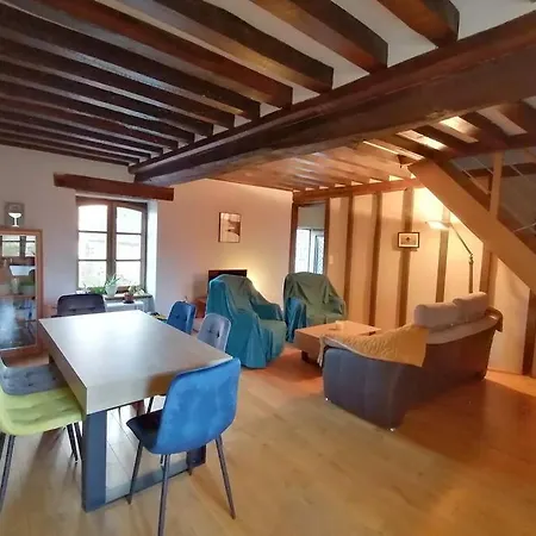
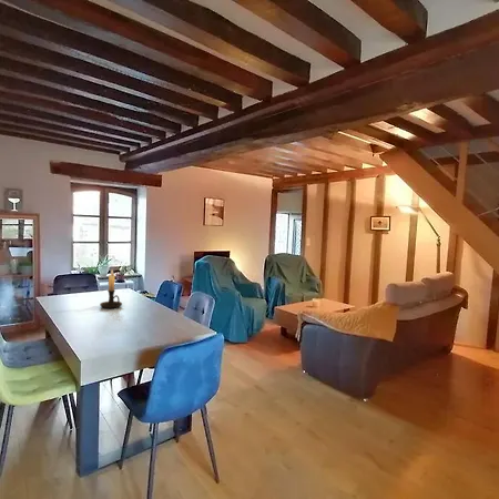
+ candle holder (112, 288)
